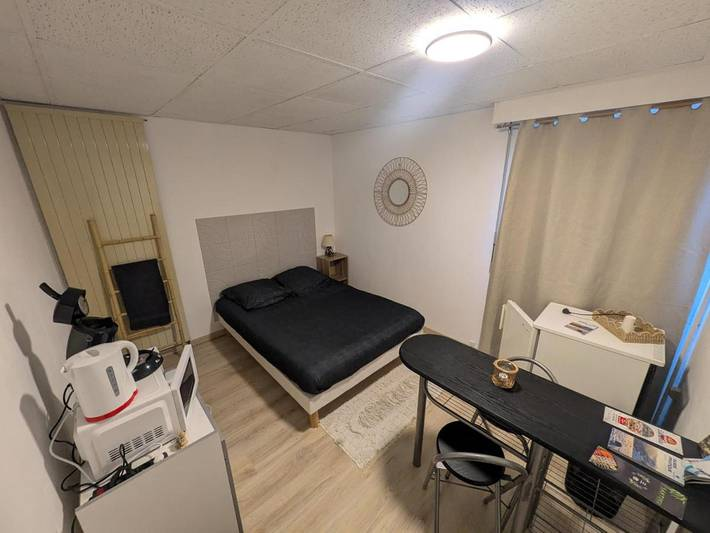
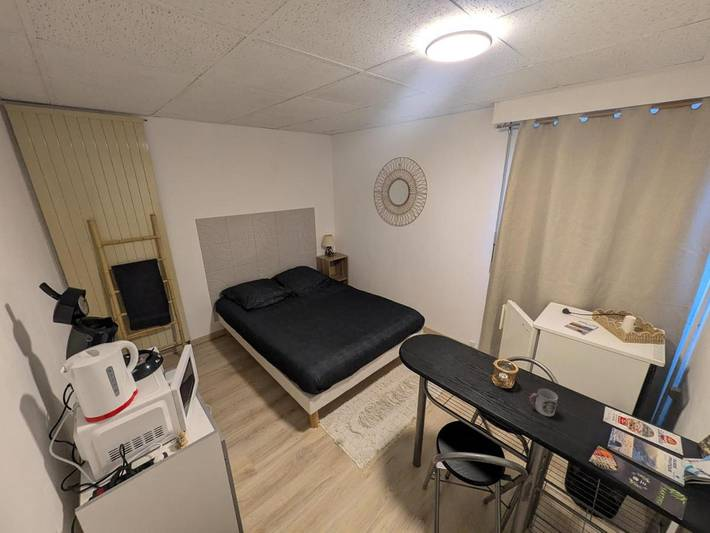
+ cup (542, 401)
